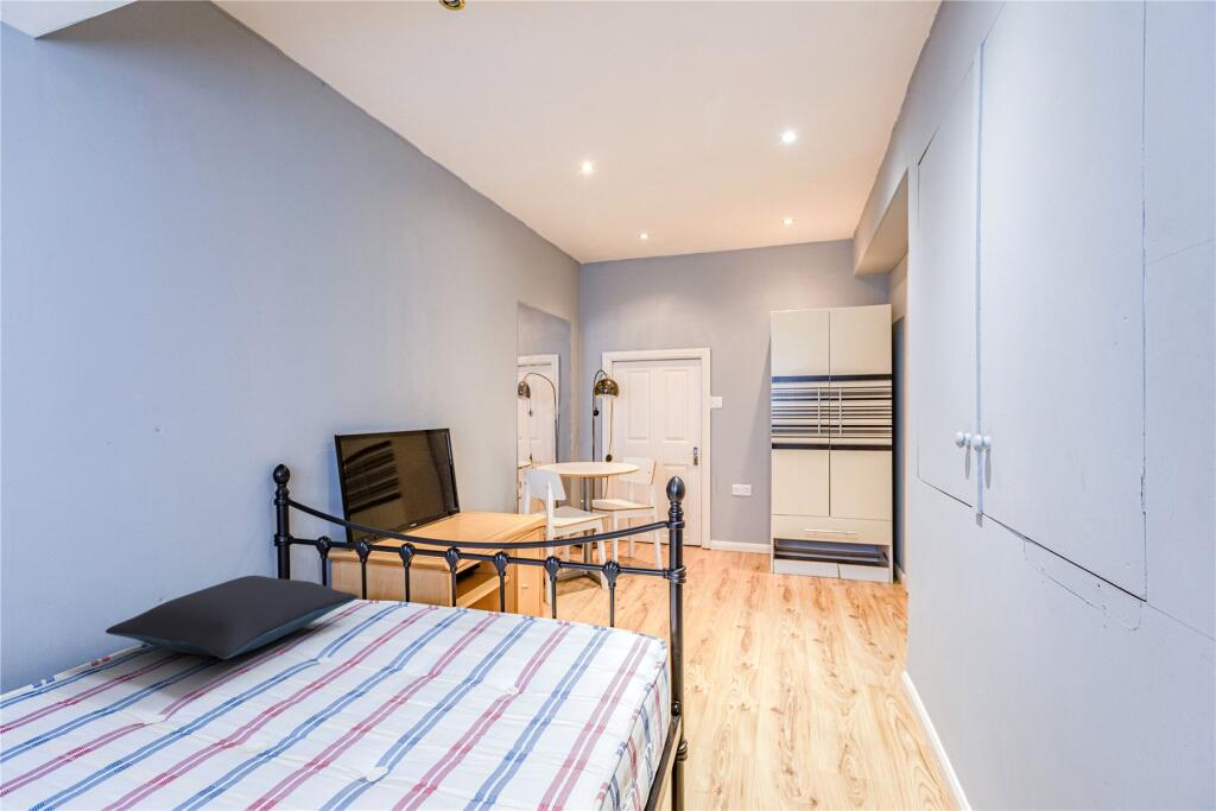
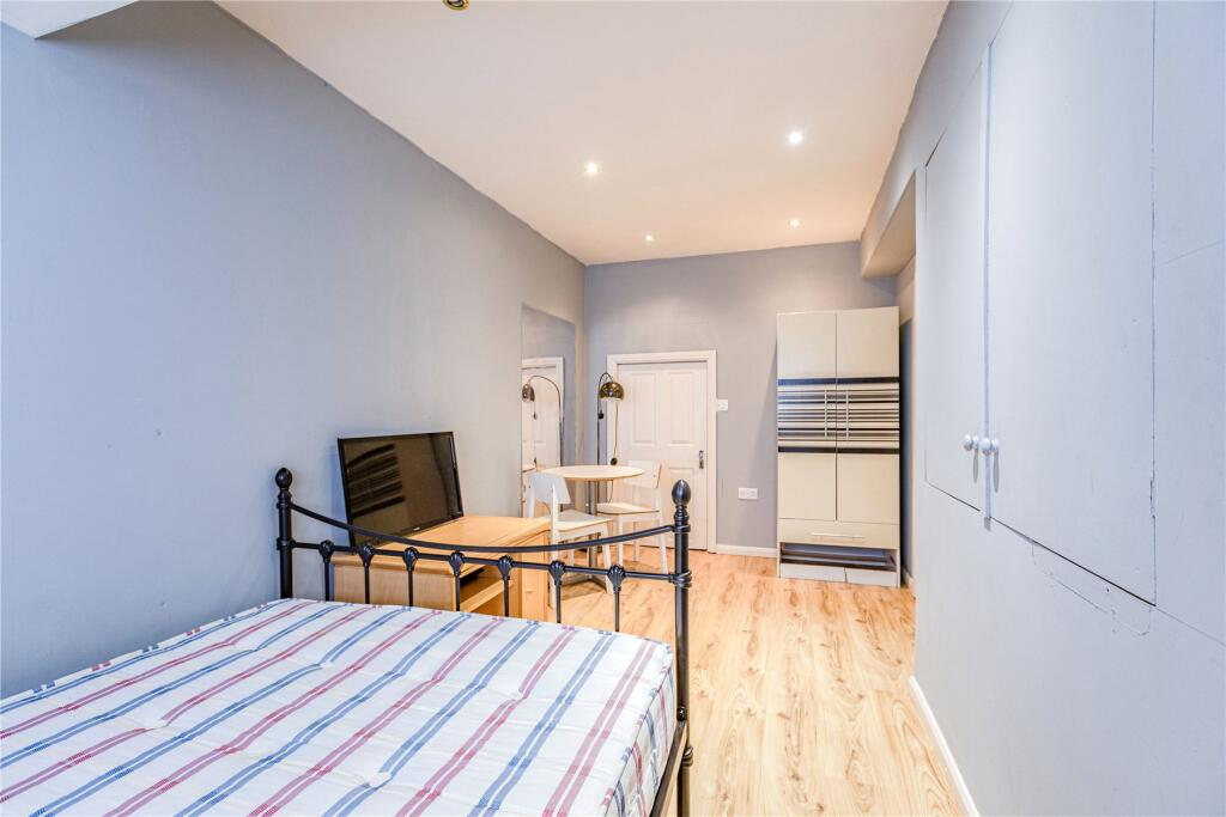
- pillow (240, 613)
